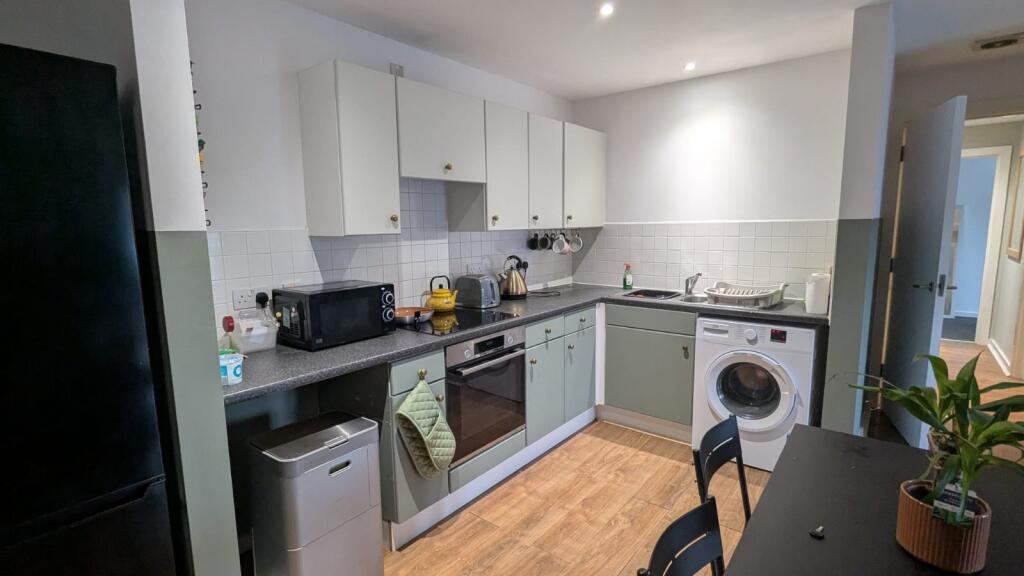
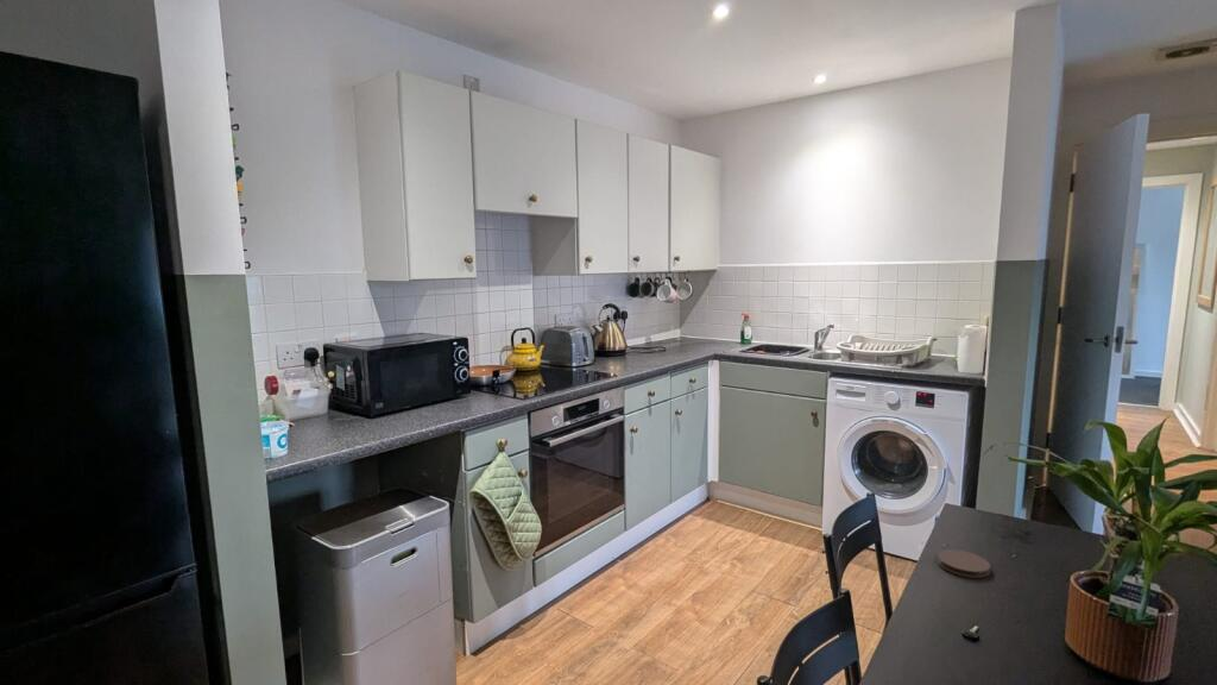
+ coaster (963, 563)
